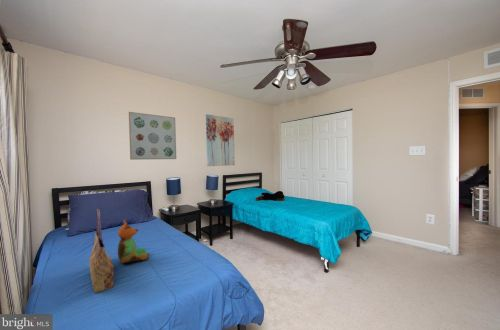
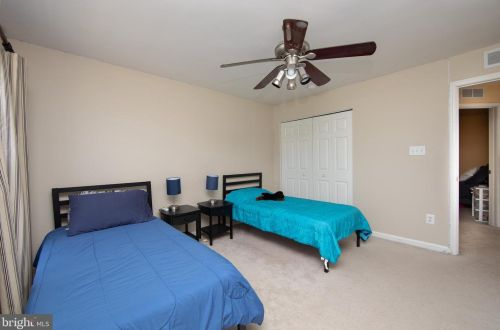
- tote bag (100, 244)
- wall art (221, 141)
- wall art (154, 137)
- stuffed bear (132, 239)
